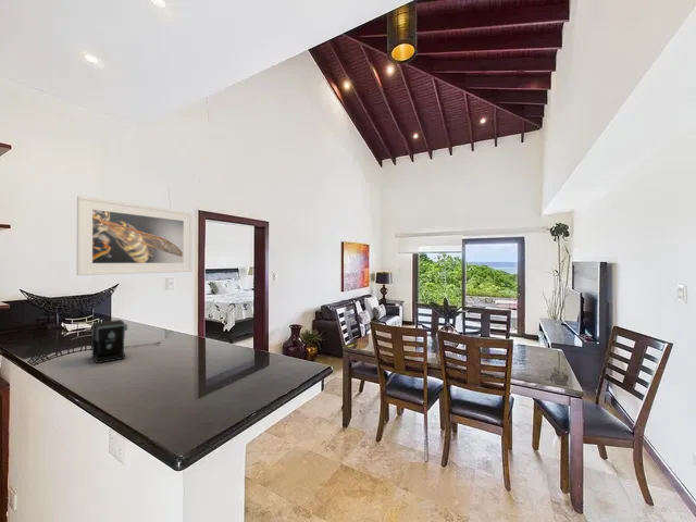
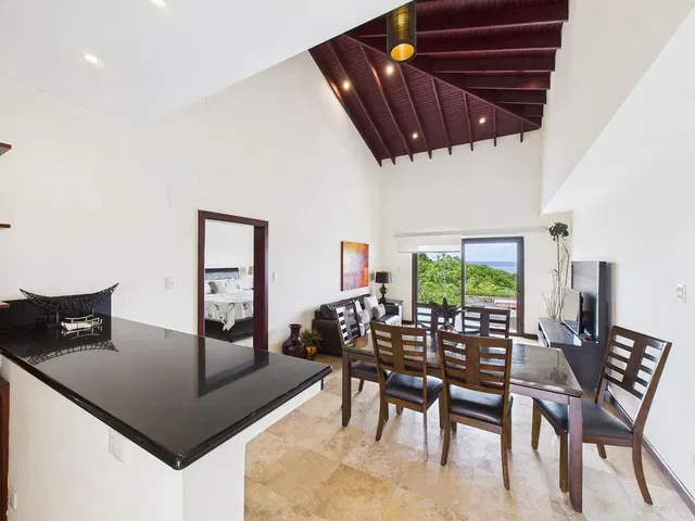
- coffee maker (124, 336)
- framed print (142, 239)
